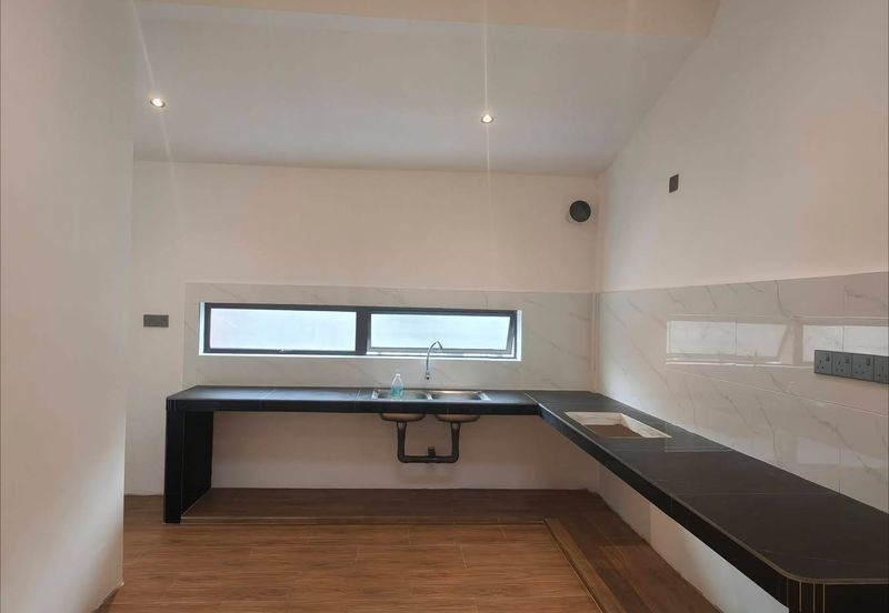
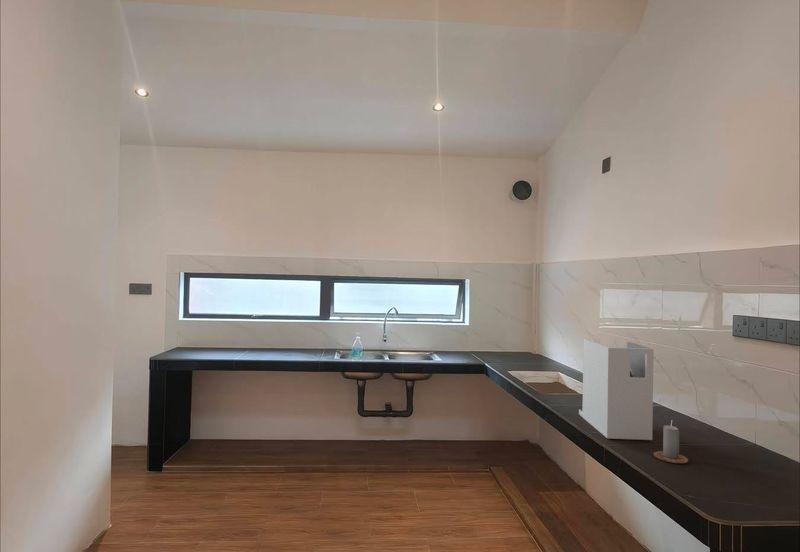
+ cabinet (613, 384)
+ candle (670, 436)
